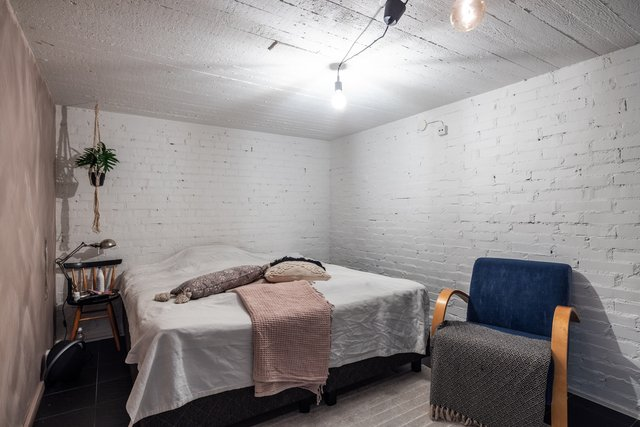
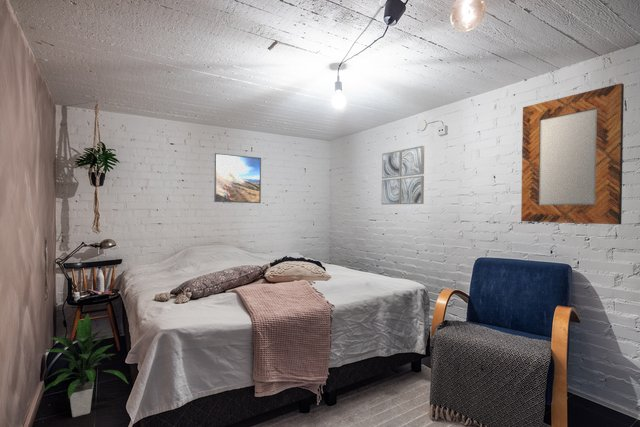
+ wall art (401, 176)
+ indoor plant (85, 365)
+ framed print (238, 179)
+ home mirror (567, 159)
